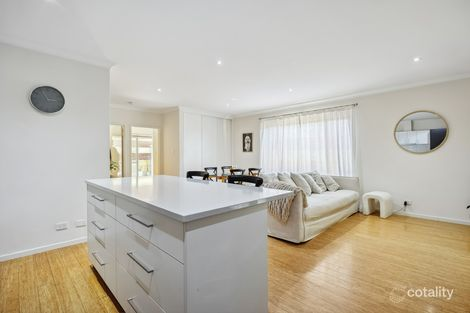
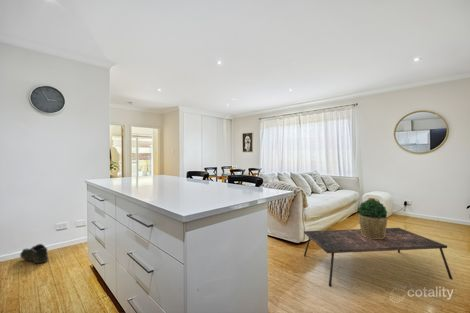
+ potted plant (372, 217)
+ coffee table (369, 251)
+ shoe (34, 252)
